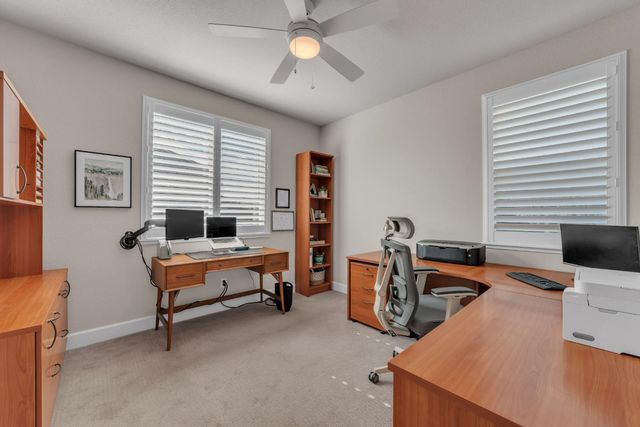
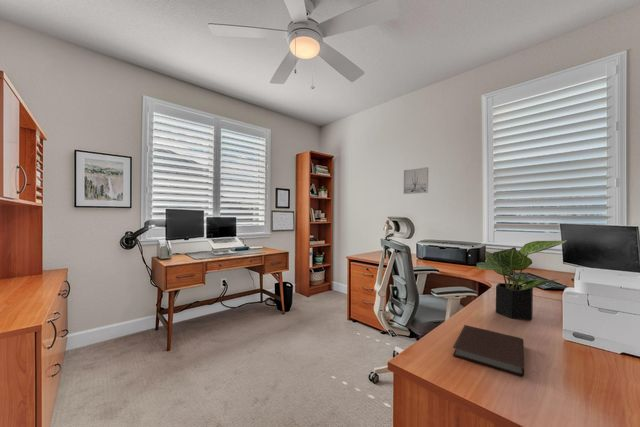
+ notebook (489, 346)
+ potted plant (519, 277)
+ wall art (415, 181)
